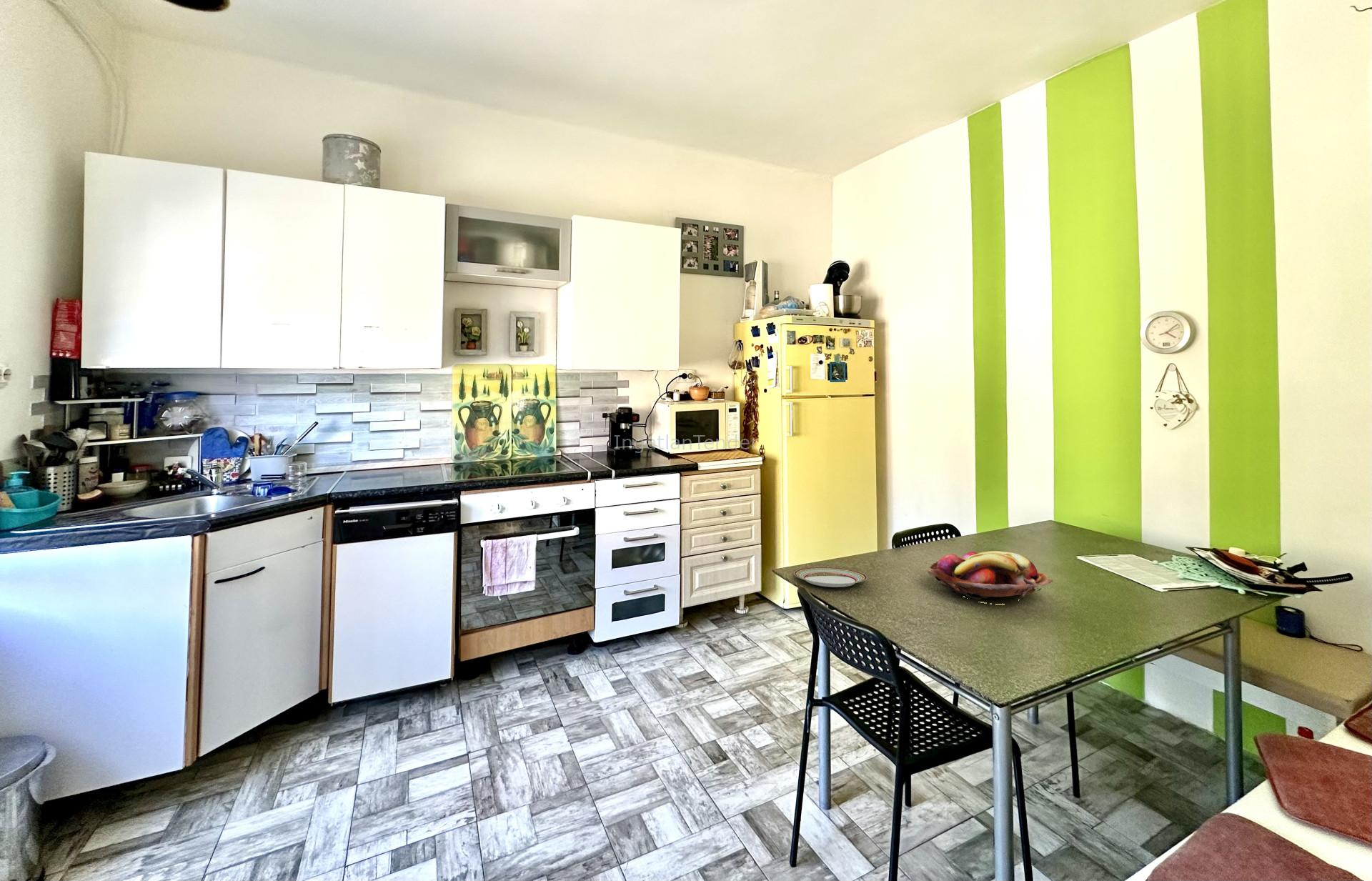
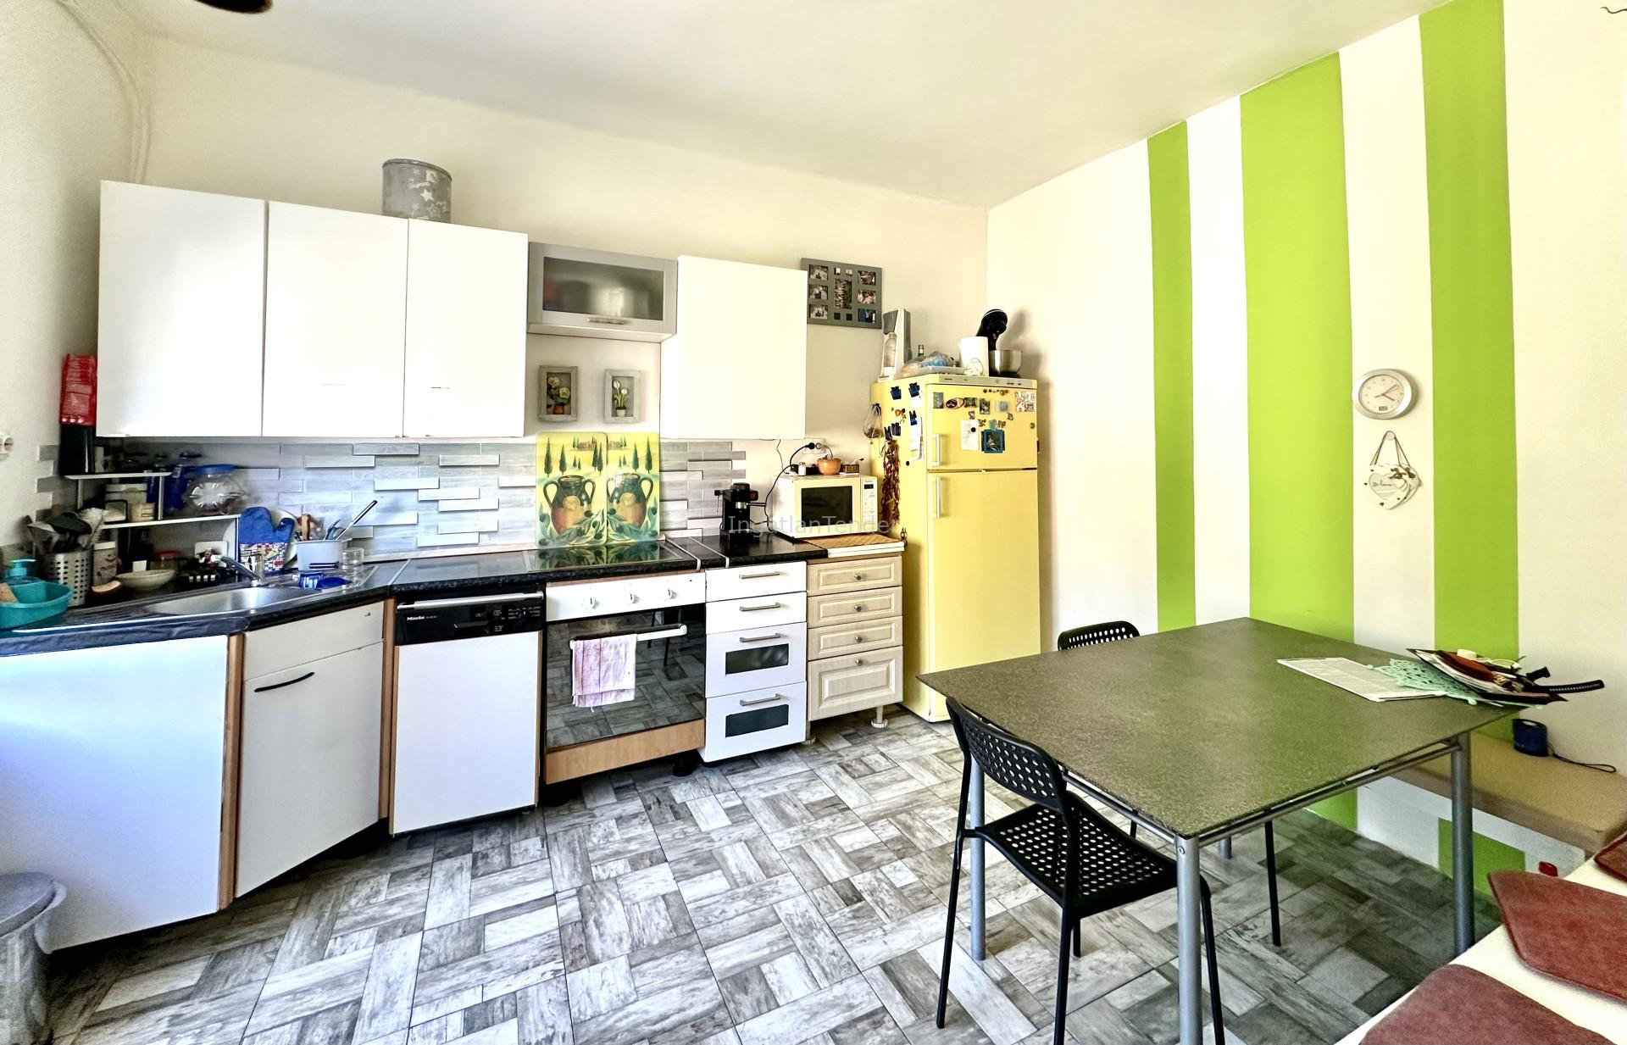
- plate (830, 577)
- fruit basket (987, 572)
